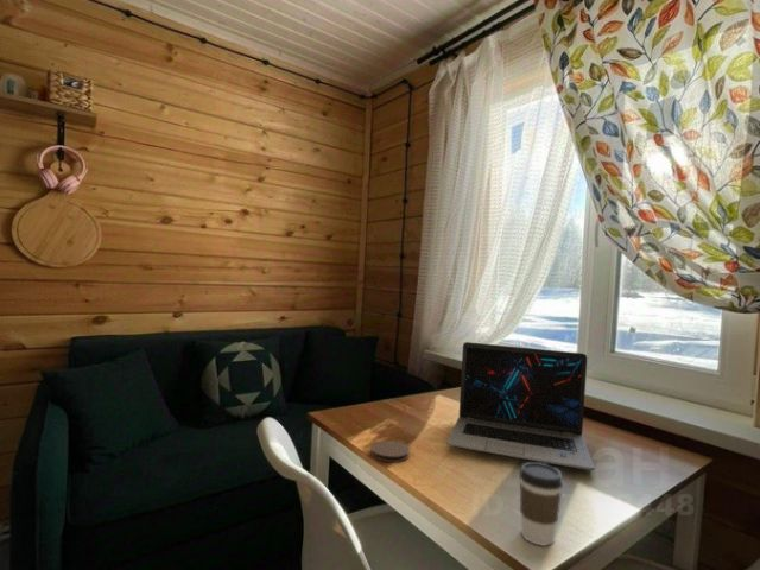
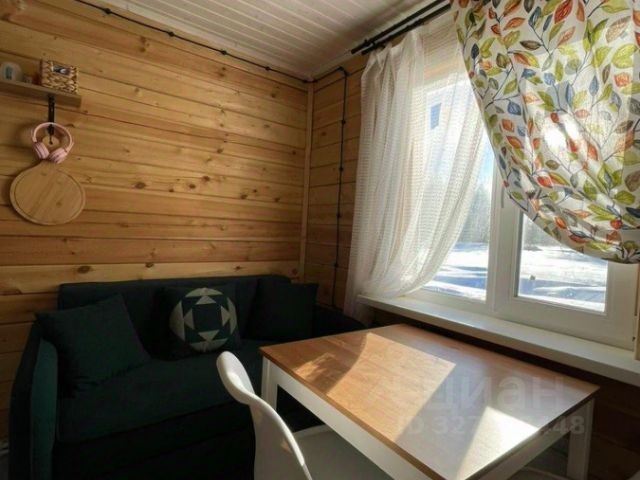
- coaster (390, 450)
- coffee cup (539, 502)
- laptop (519, 399)
